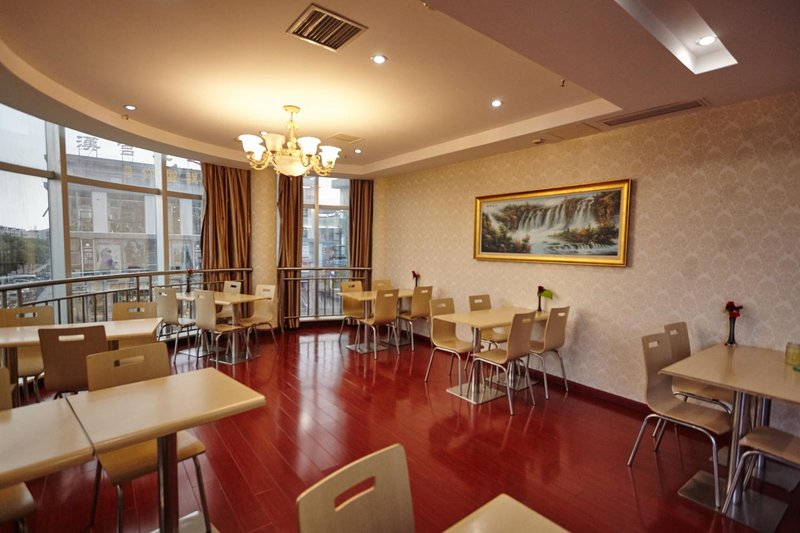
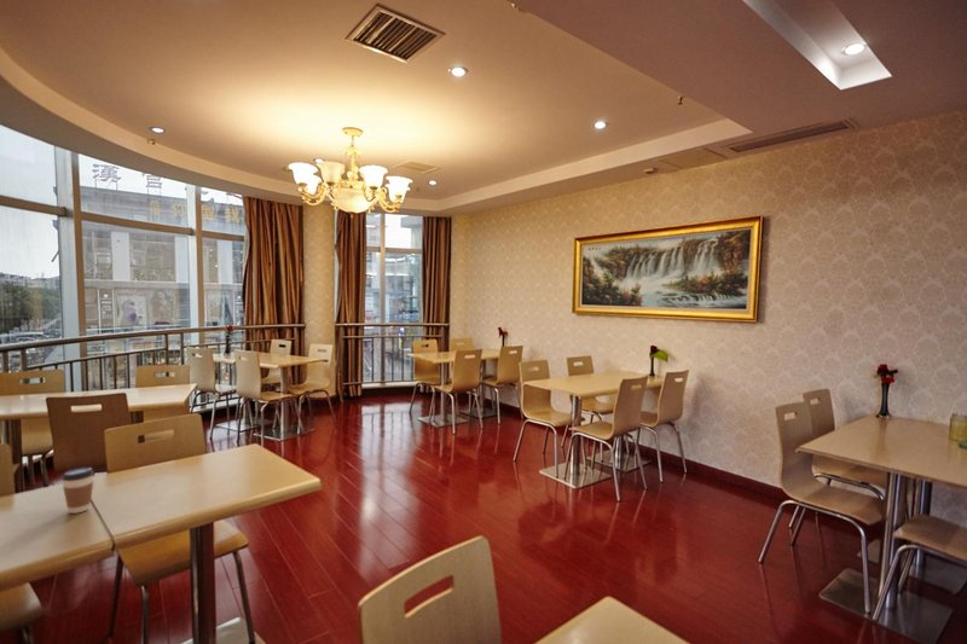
+ coffee cup (79, 489)
